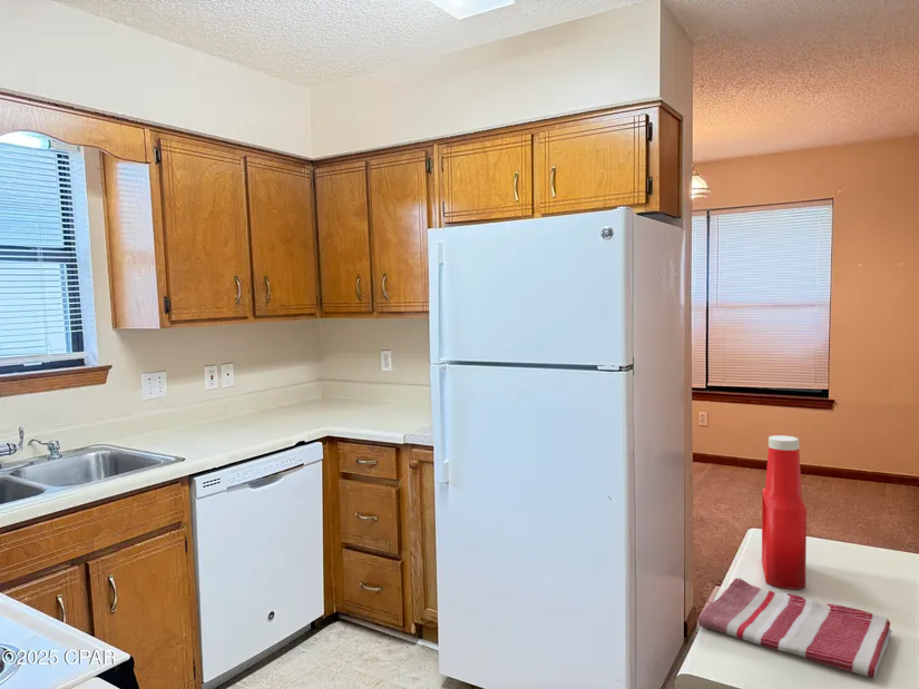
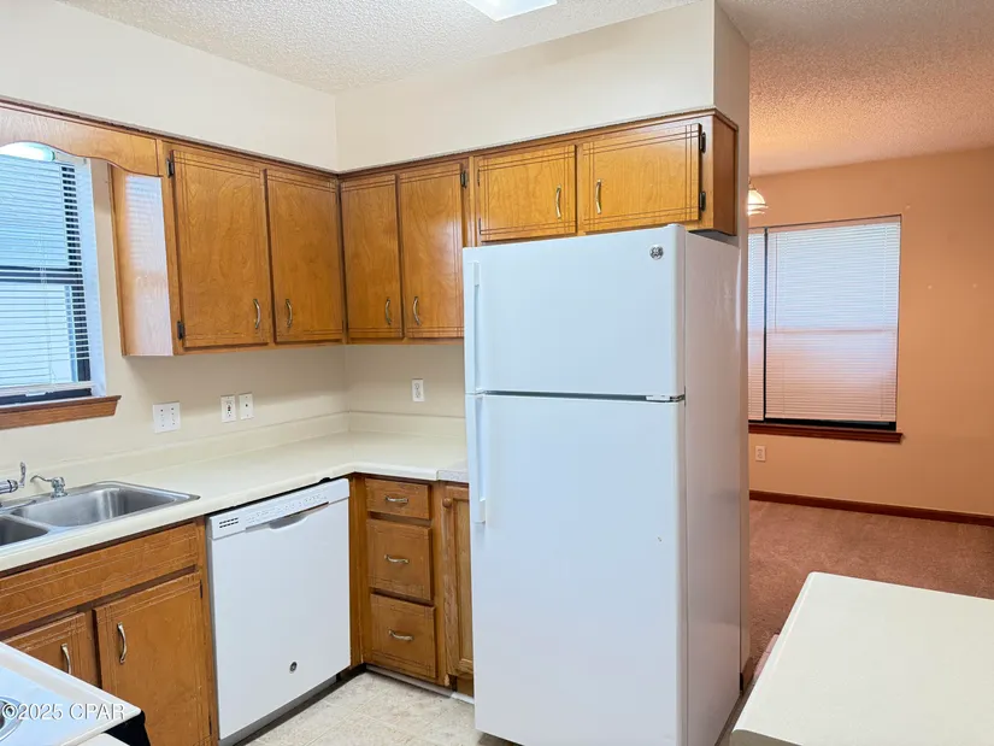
- soap bottle (783, 505)
- dish towel (793, 621)
